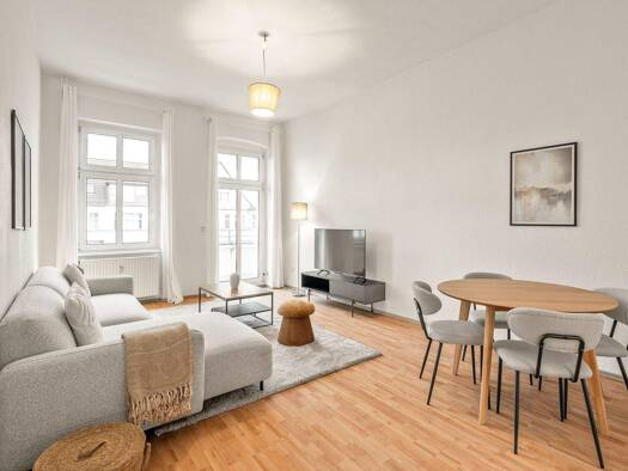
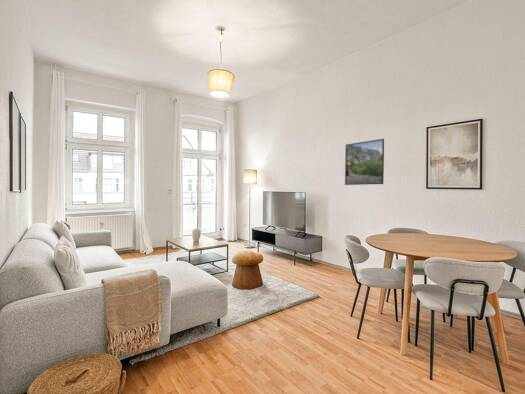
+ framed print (363, 163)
